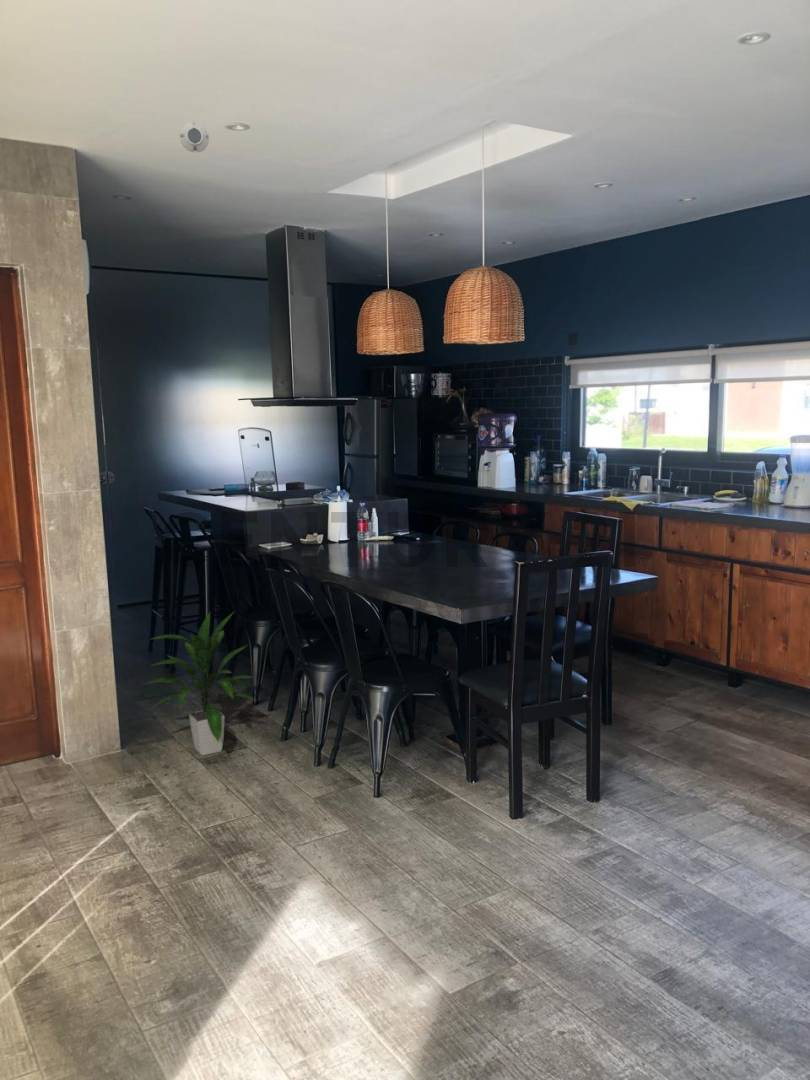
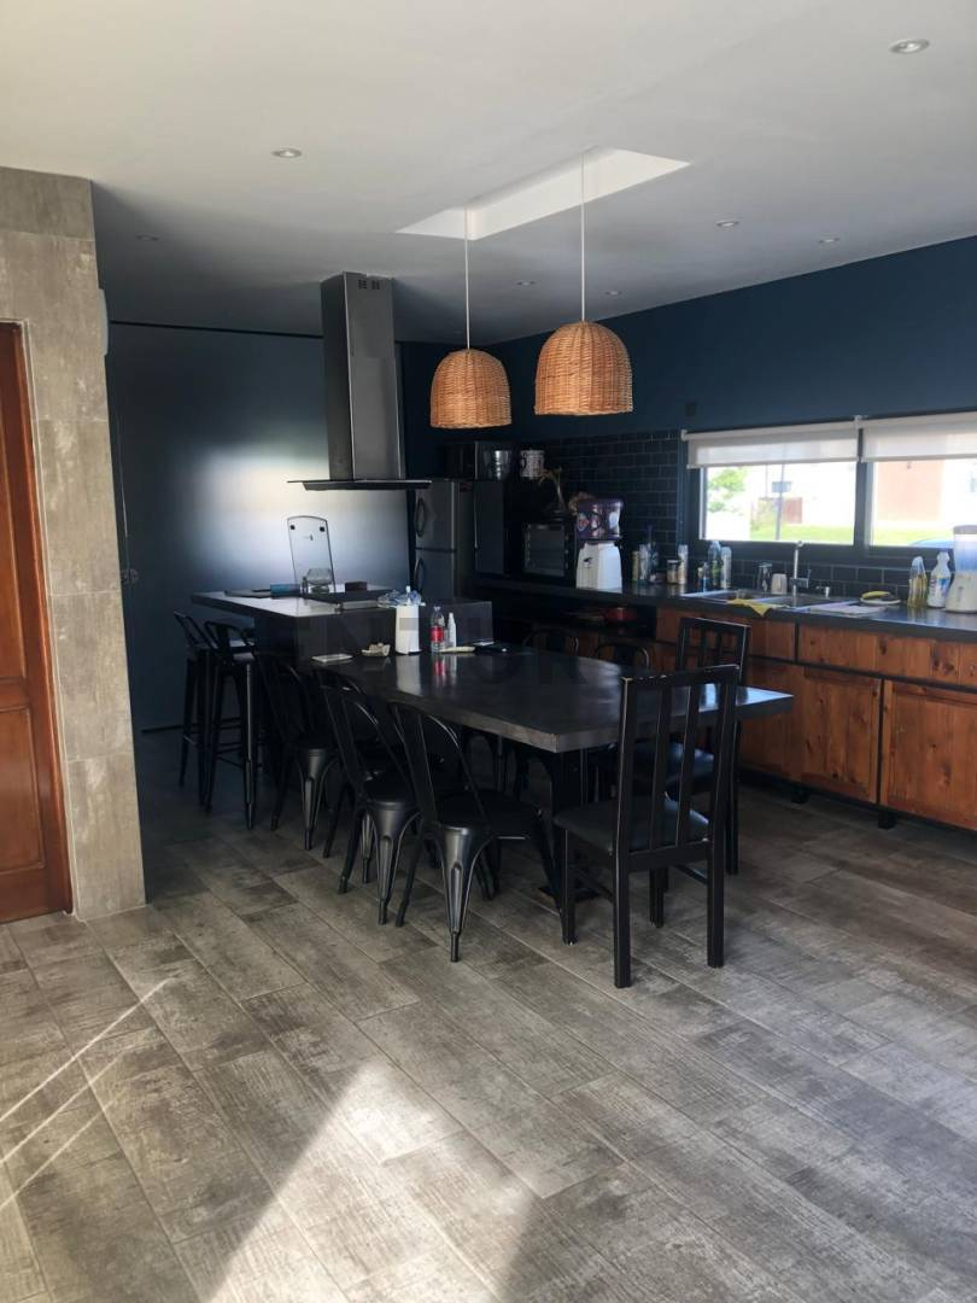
- indoor plant (203, 684)
- smoke detector (194, 136)
